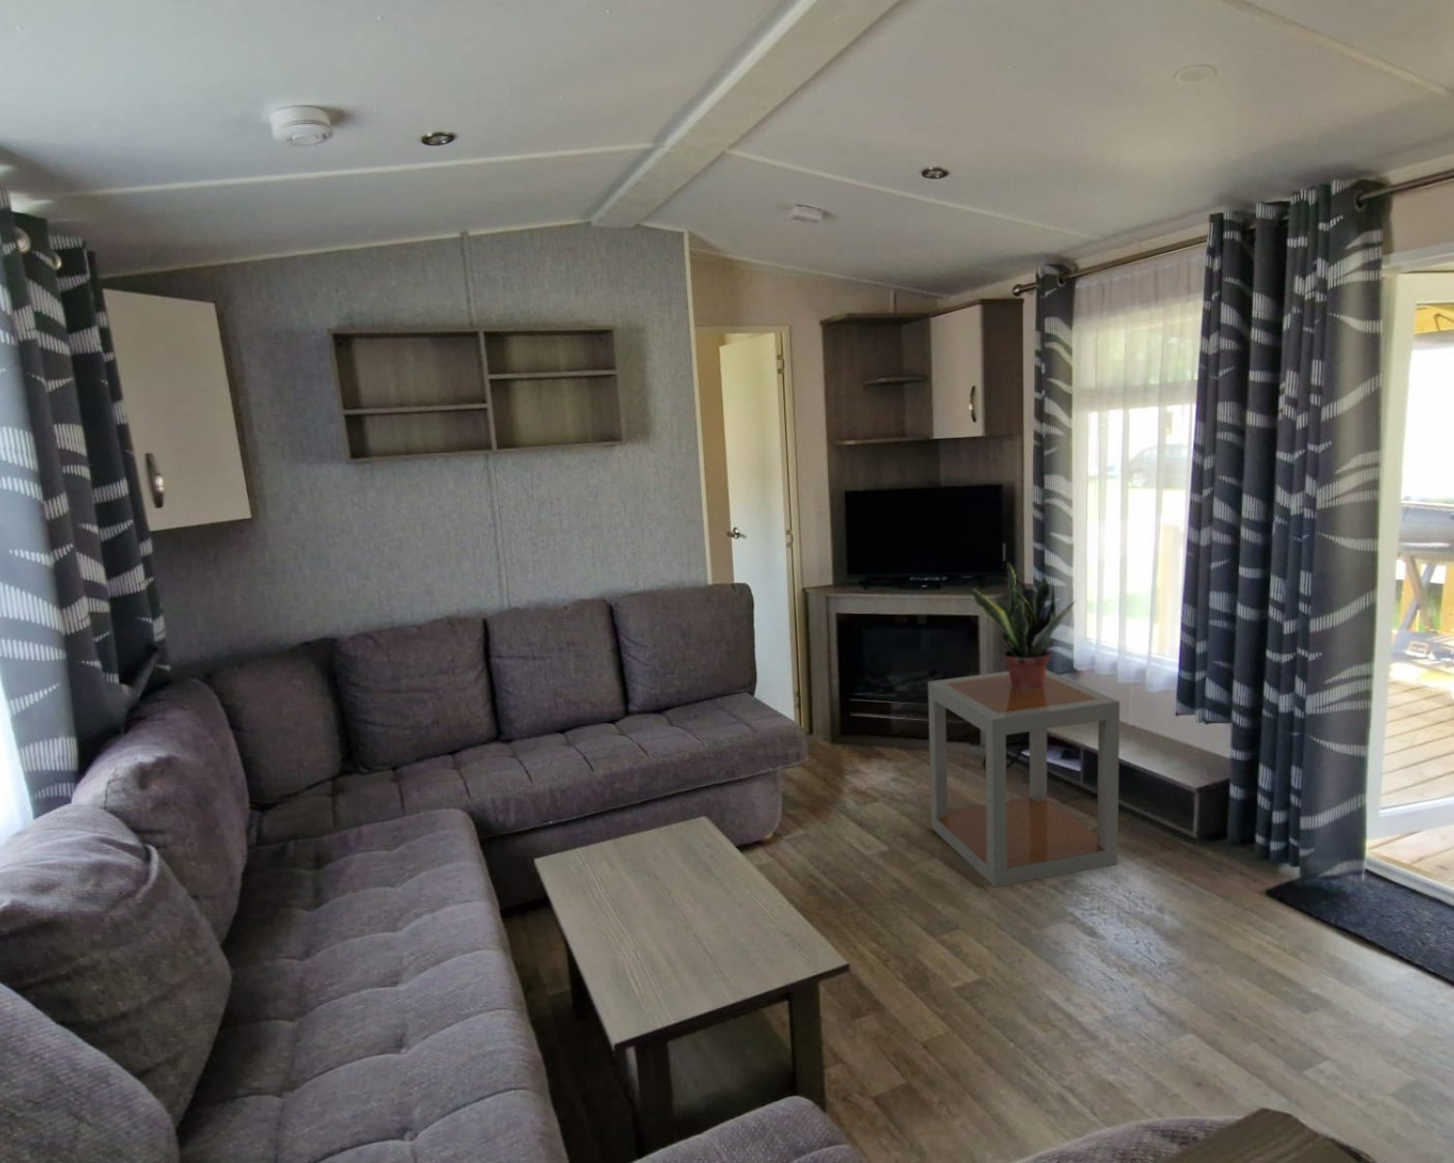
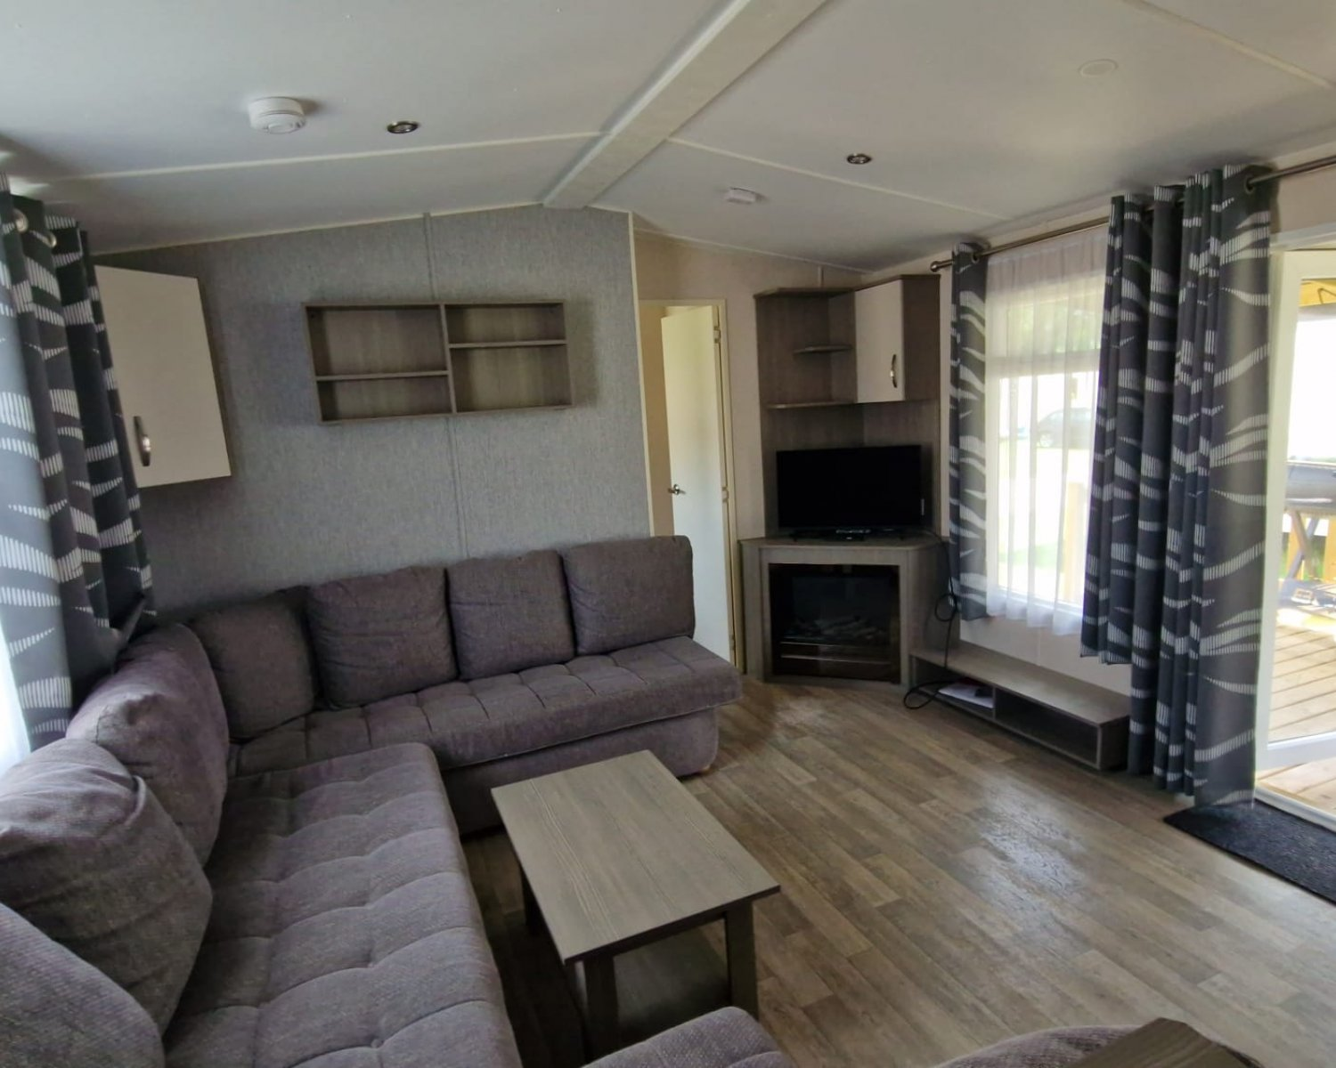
- potted plant (1022, 627)
- side table (1029, 769)
